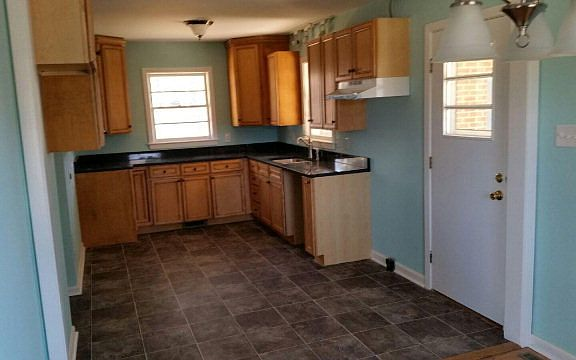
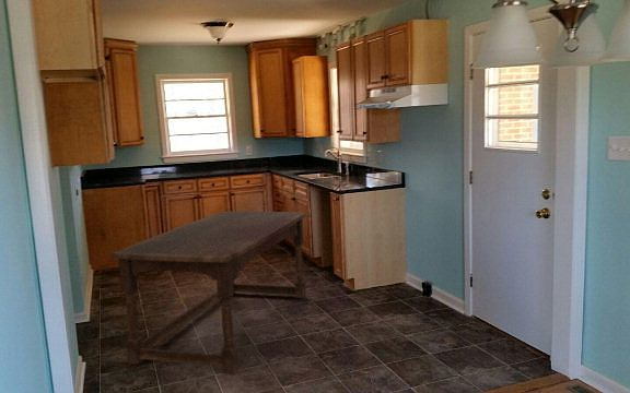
+ dining table (226, 277)
